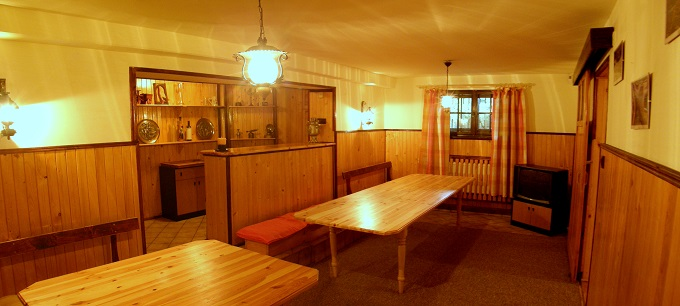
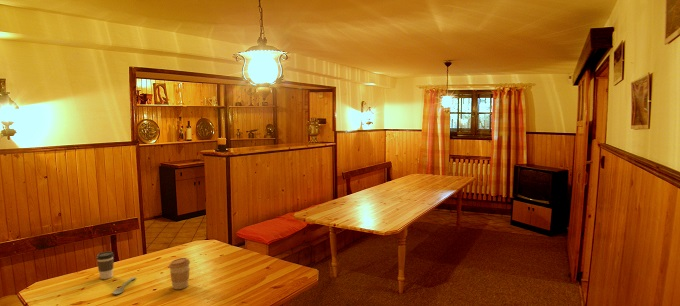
+ coffee cup (179, 272)
+ spoon (125, 284)
+ coffee cup (105, 265)
